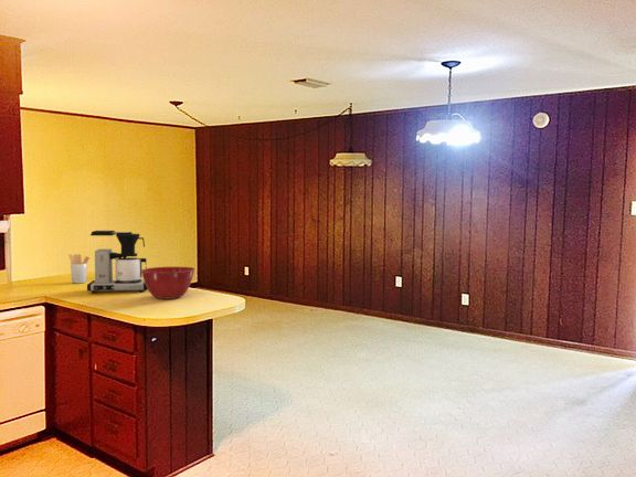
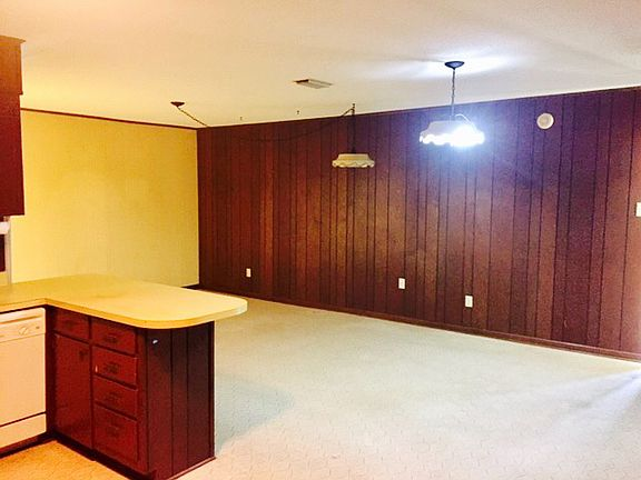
- coffee maker (119, 261)
- utensil holder (77, 267)
- mixing bowl (168, 283)
